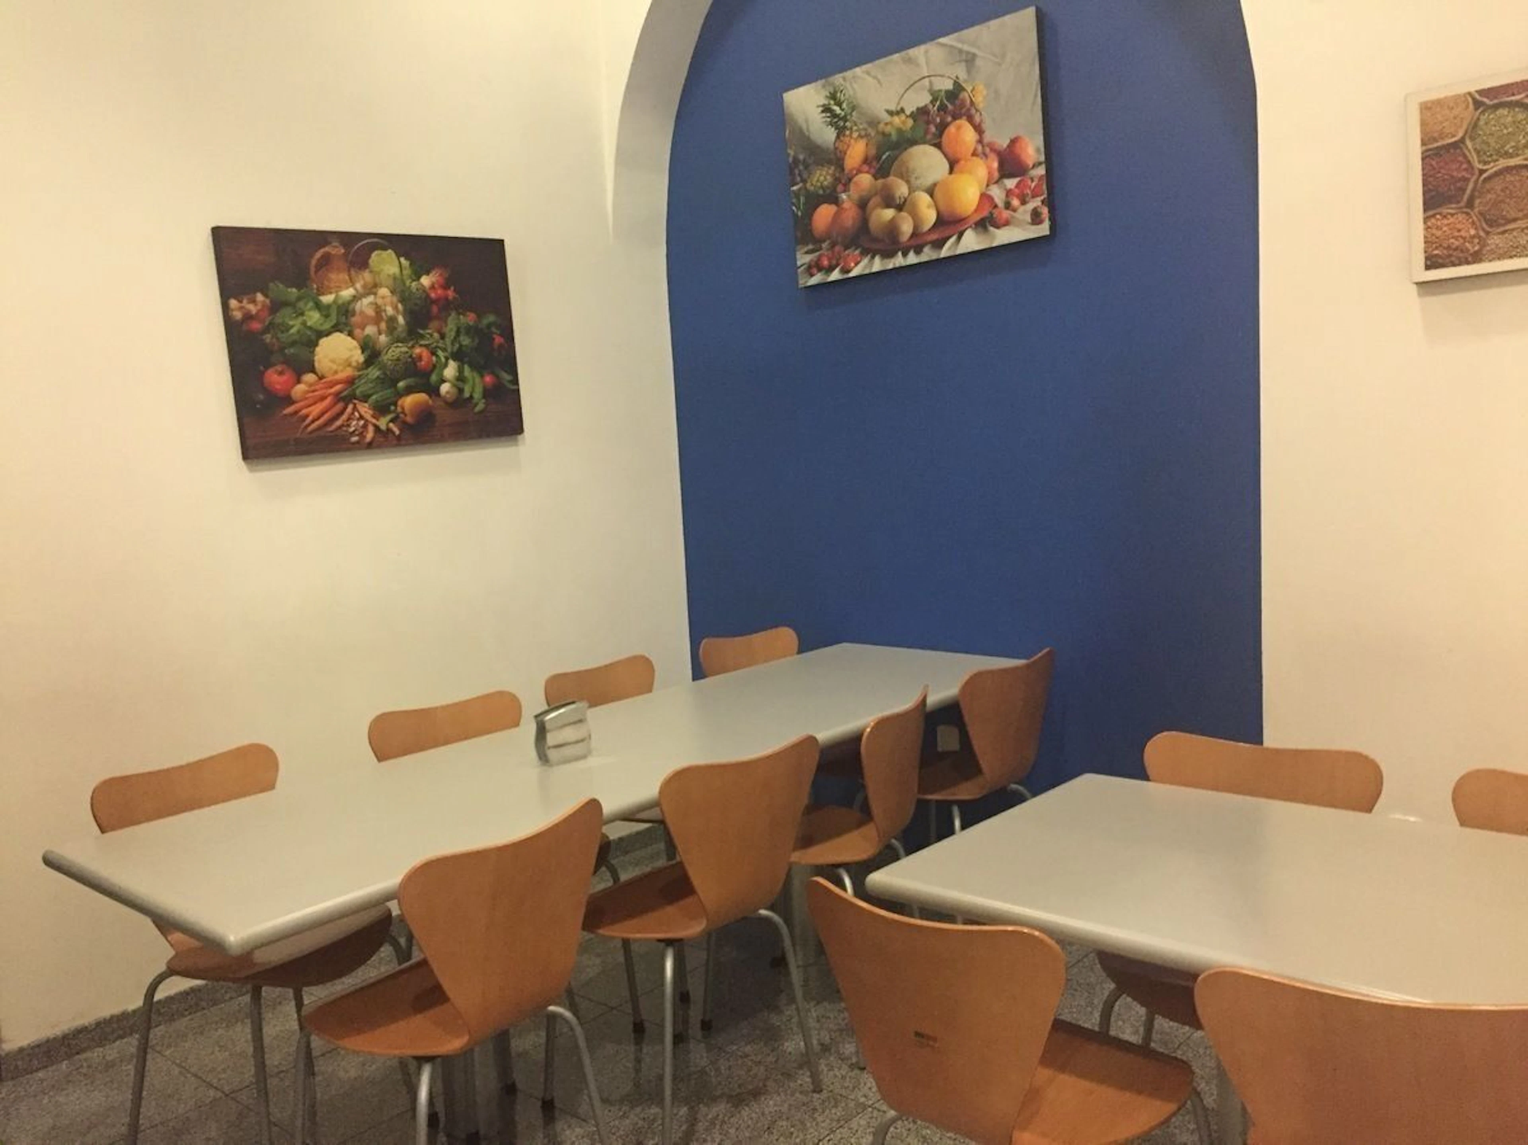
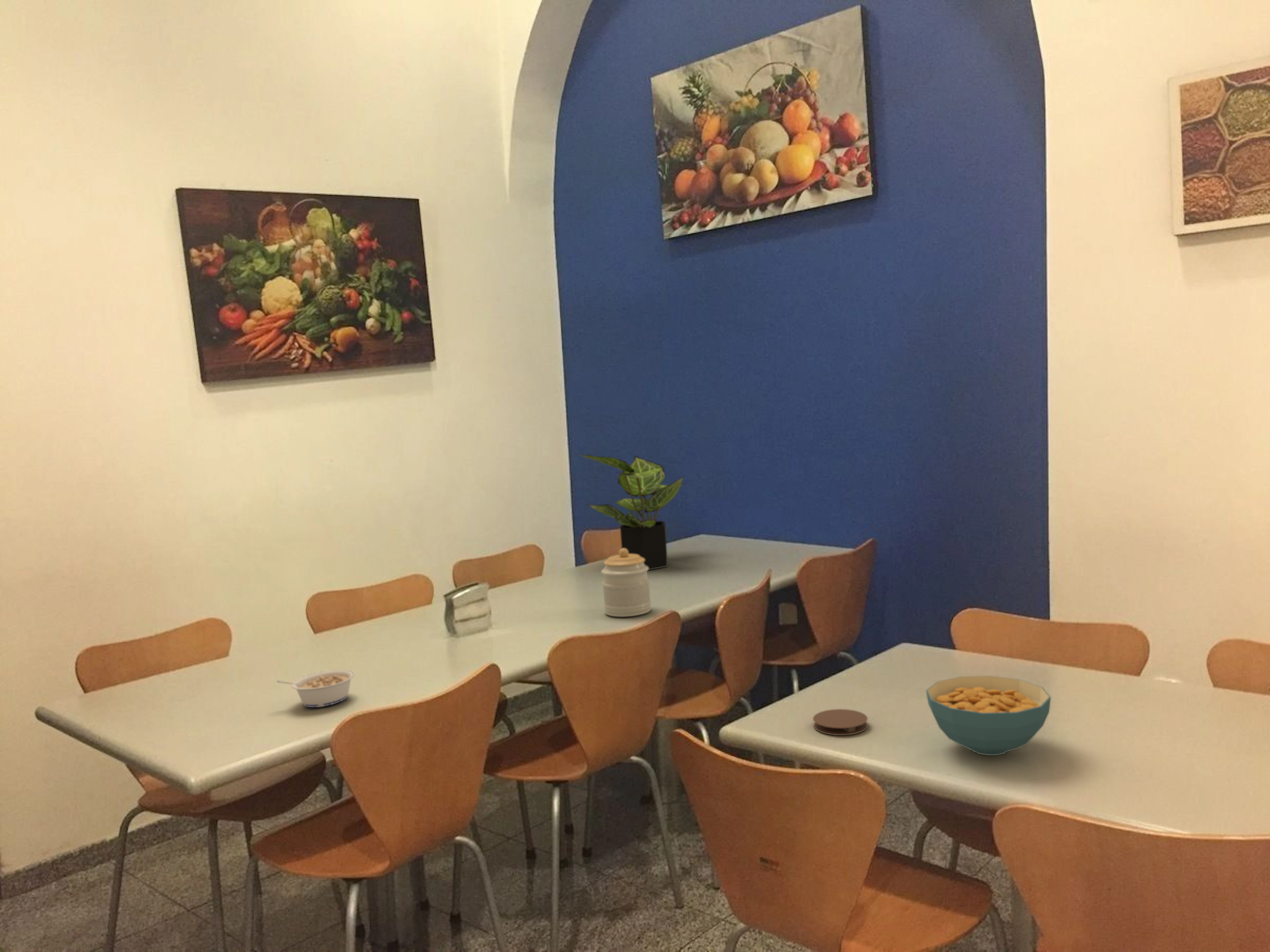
+ legume (322, 688)
+ cereal bowl (988, 721)
+ potted plant (634, 506)
+ coaster (840, 722)
+ jar (625, 580)
